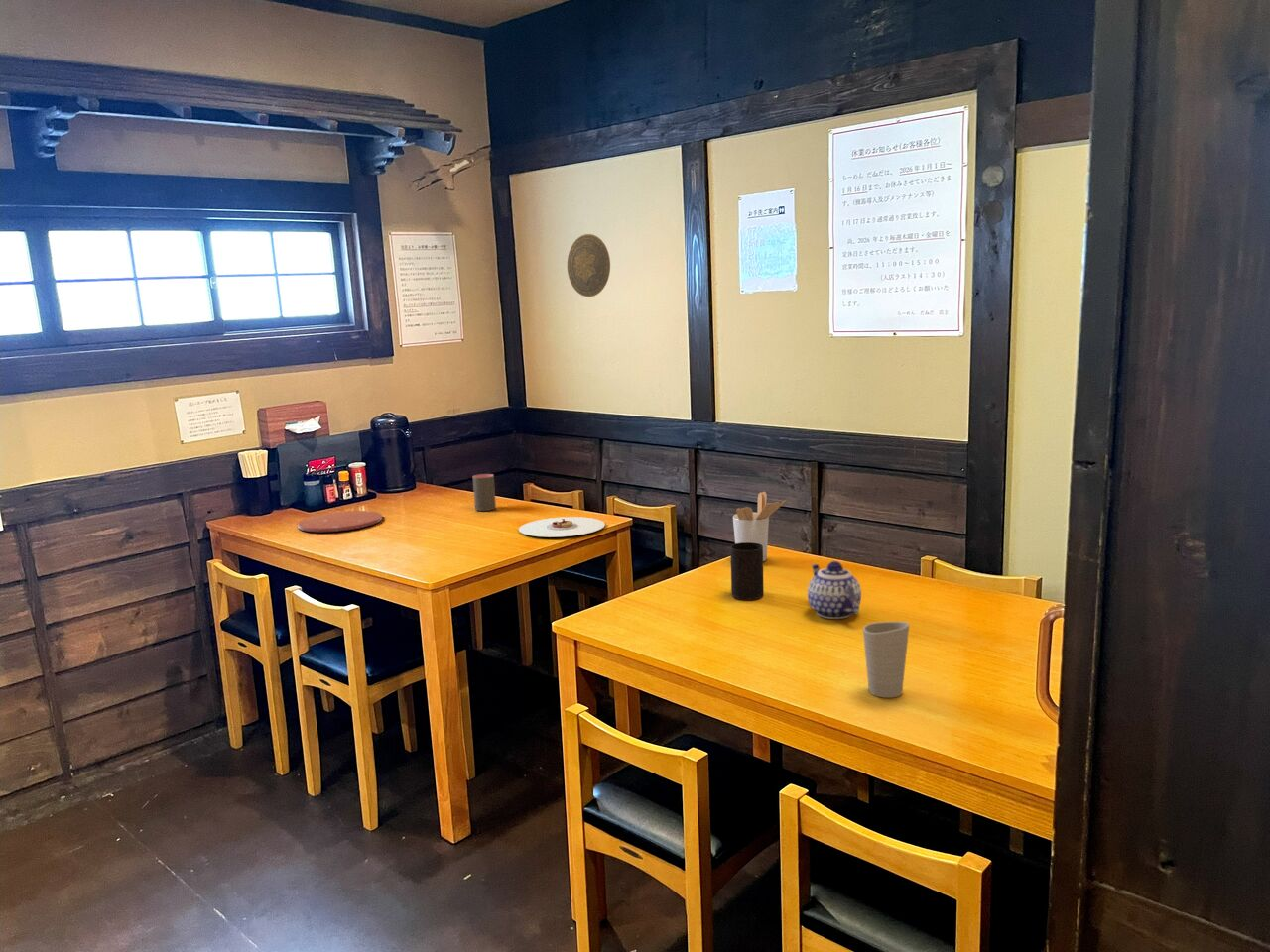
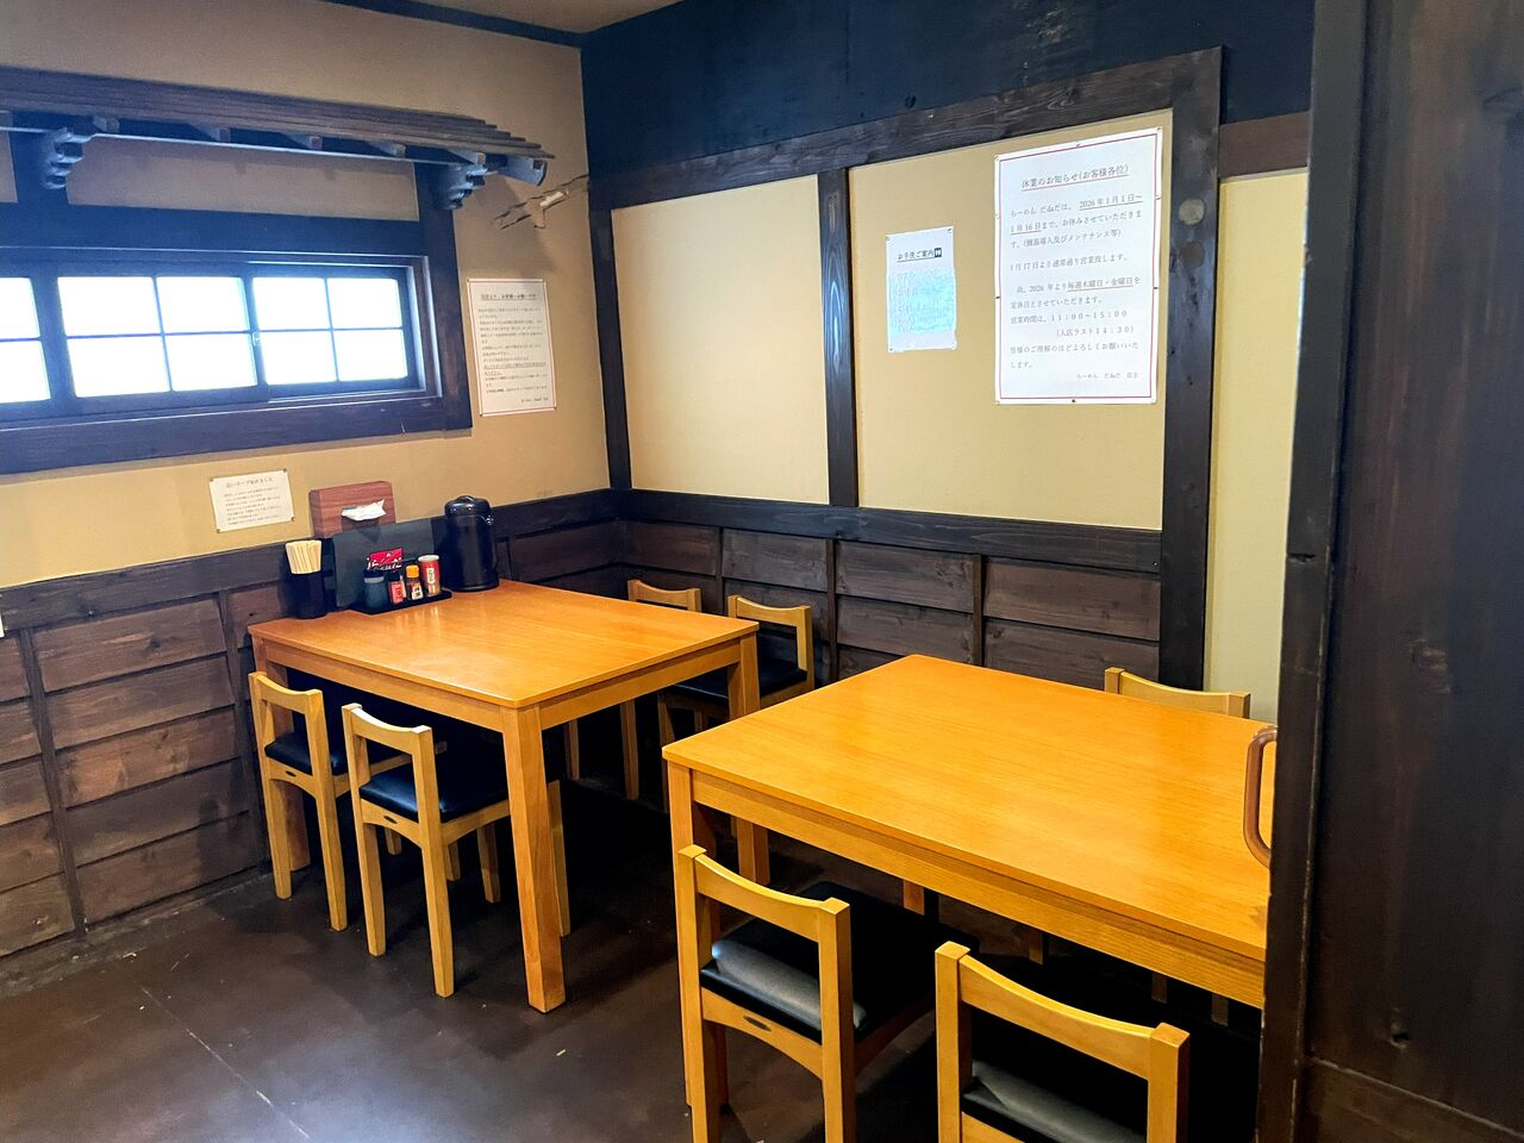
- plate (562, 524)
- cup (746, 570)
- plate (340, 521)
- cup (885, 656)
- teapot (833, 587)
- decorative plate (586, 265)
- utensil holder (758, 528)
- cup (484, 492)
